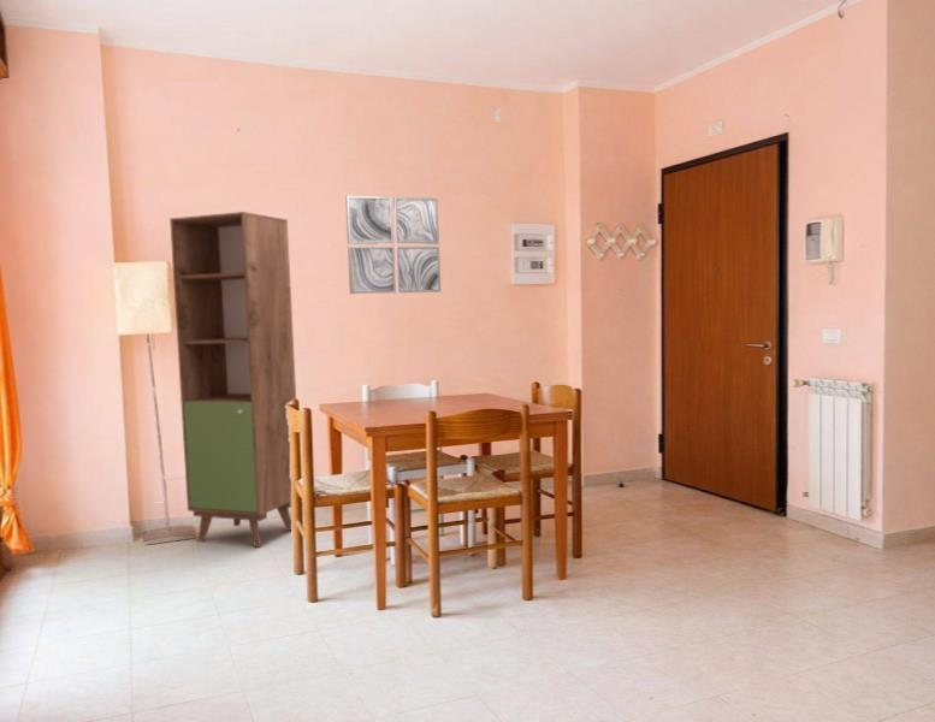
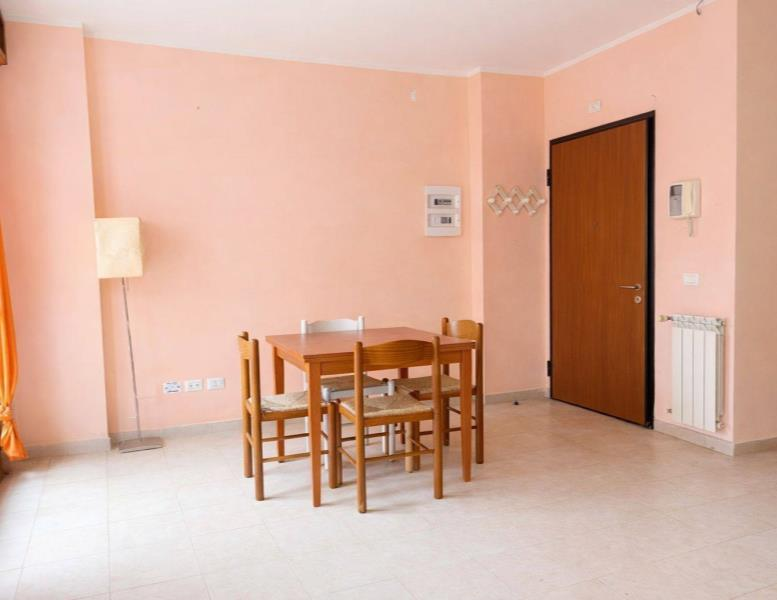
- cabinet (238, 379)
- wall art (395, 243)
